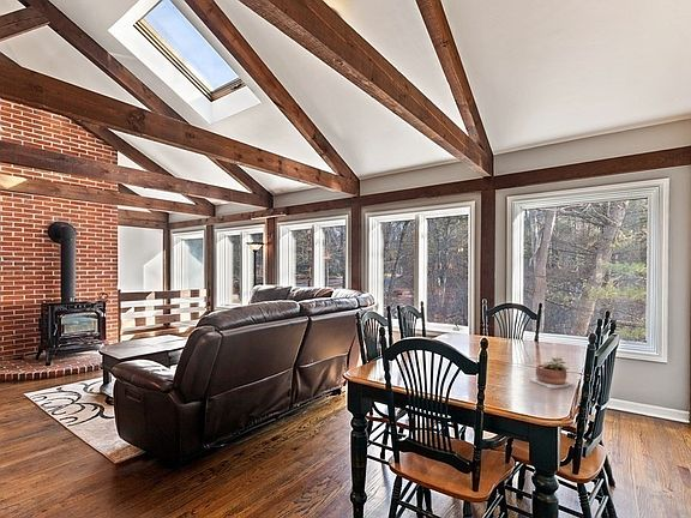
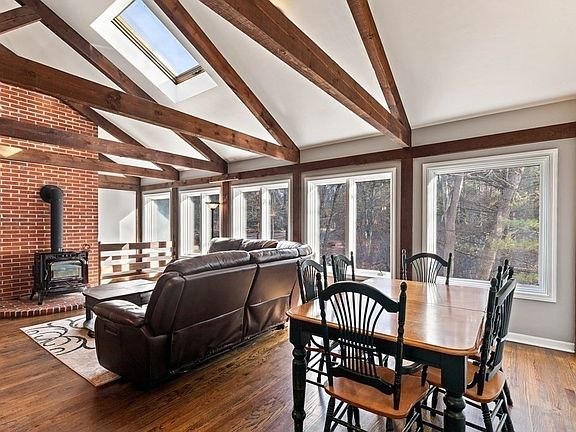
- succulent plant (551, 369)
